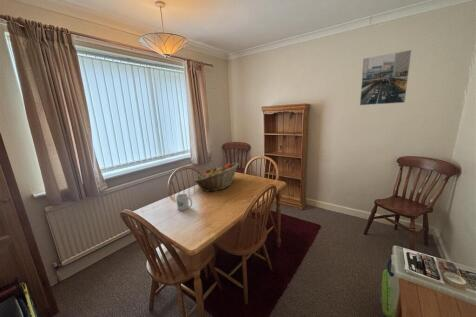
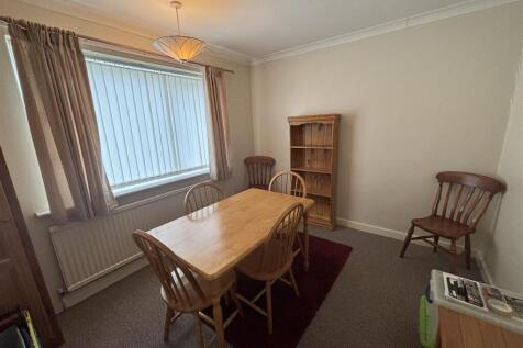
- mug (184, 202)
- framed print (383, 80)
- fruit basket (217, 175)
